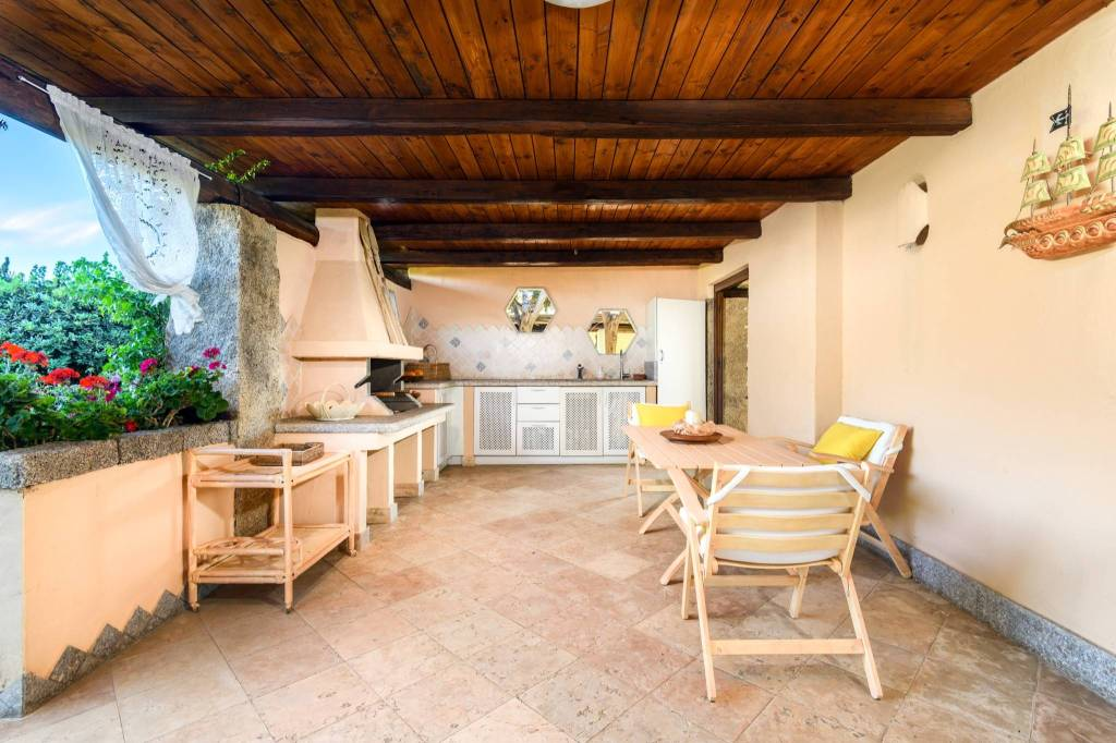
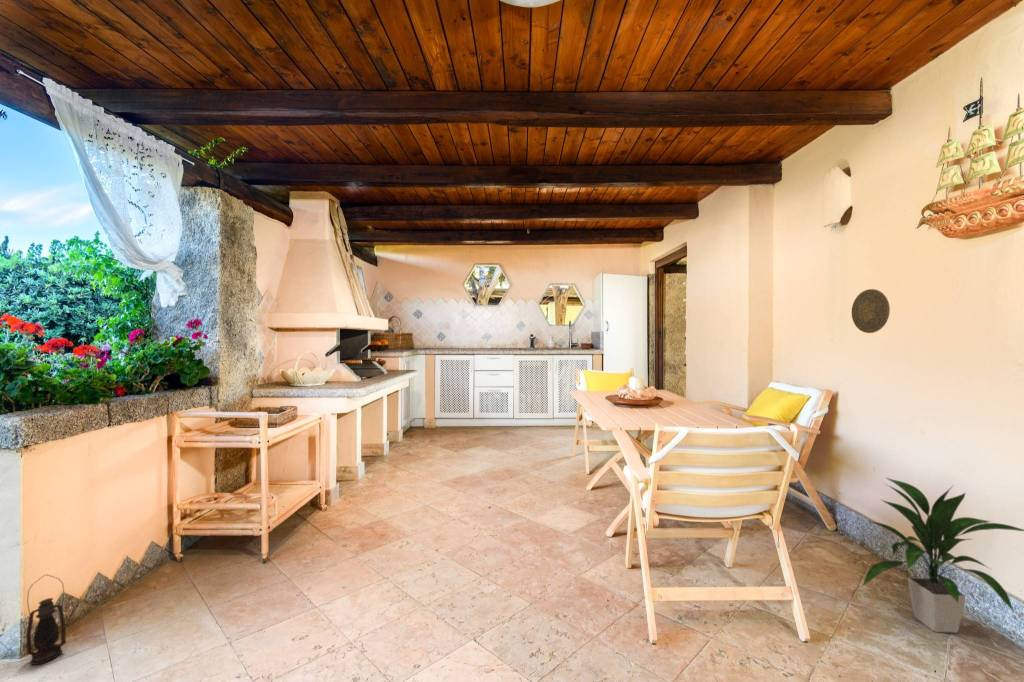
+ indoor plant (928, 550)
+ decorative plate (867, 311)
+ lantern (45, 615)
